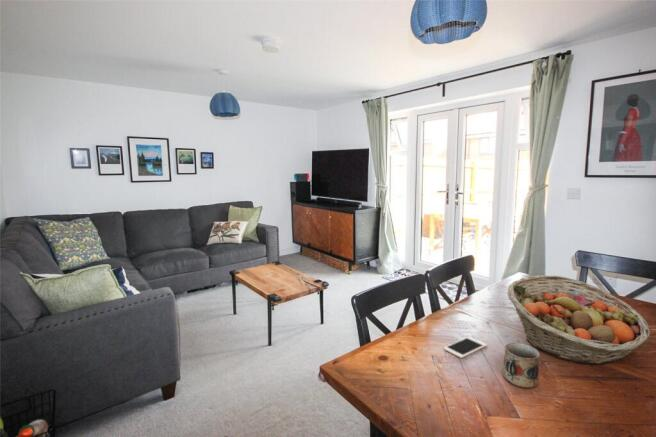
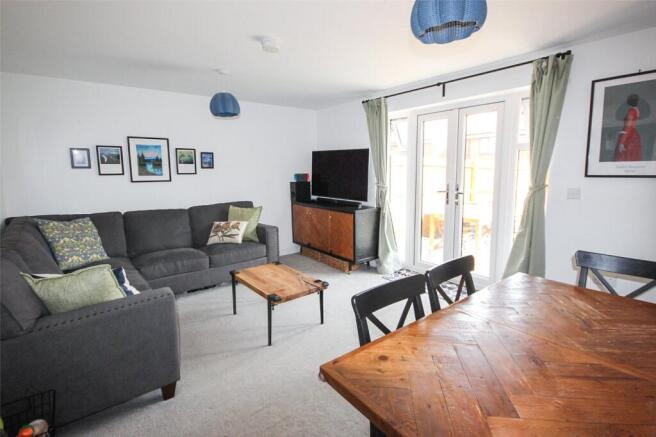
- cell phone (465, 346)
- mug (519, 362)
- fruit basket (572, 315)
